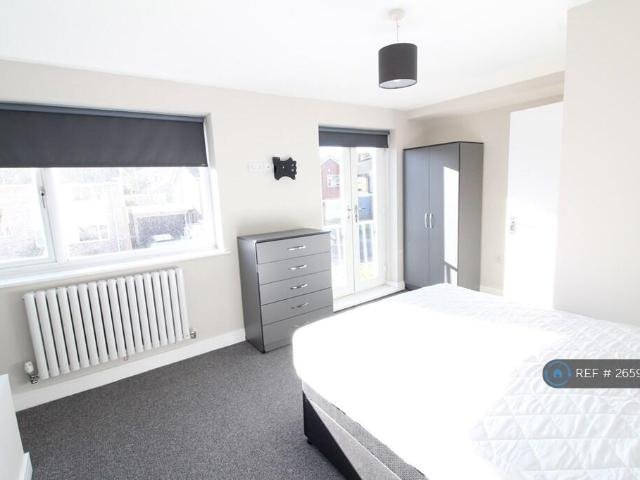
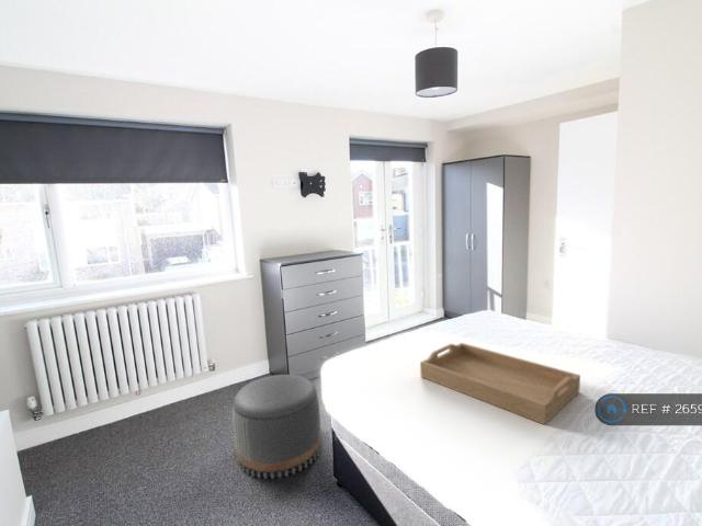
+ serving tray (495, 373)
+ pouf (276, 418)
